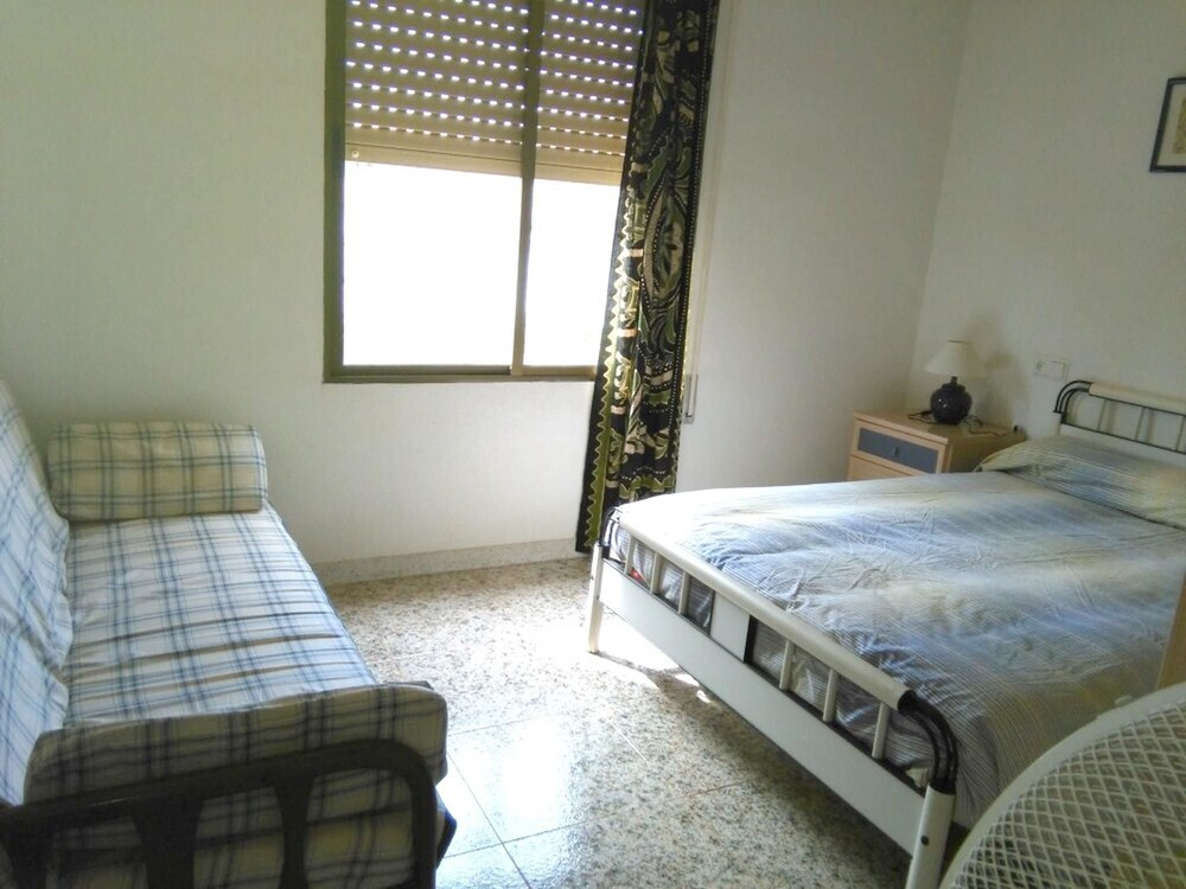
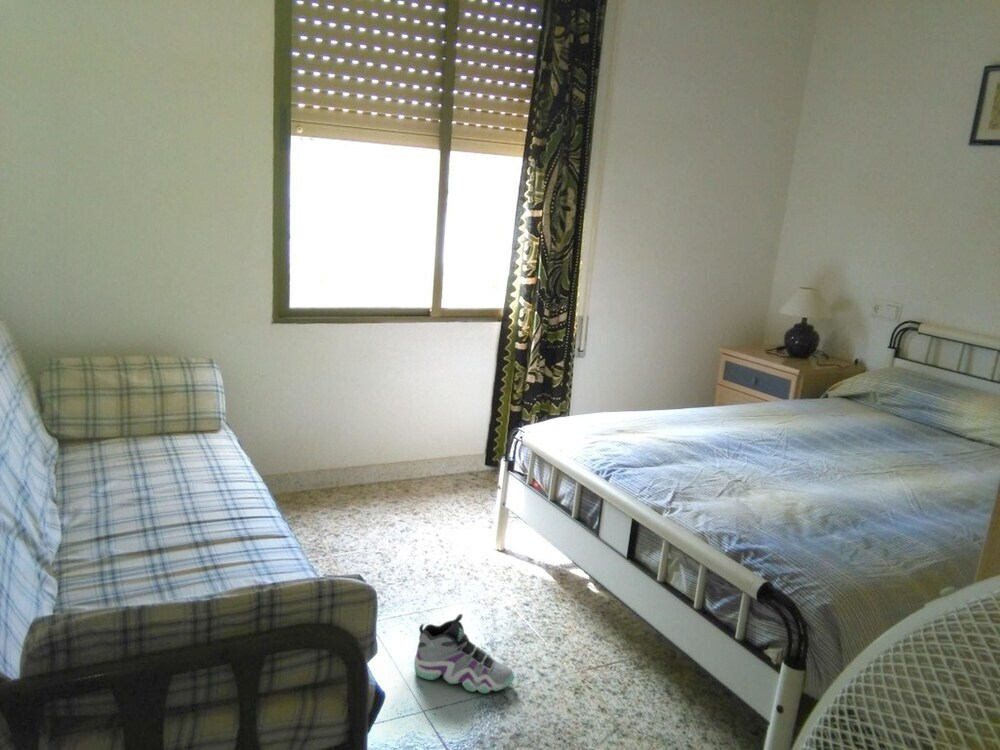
+ sneaker (465, 648)
